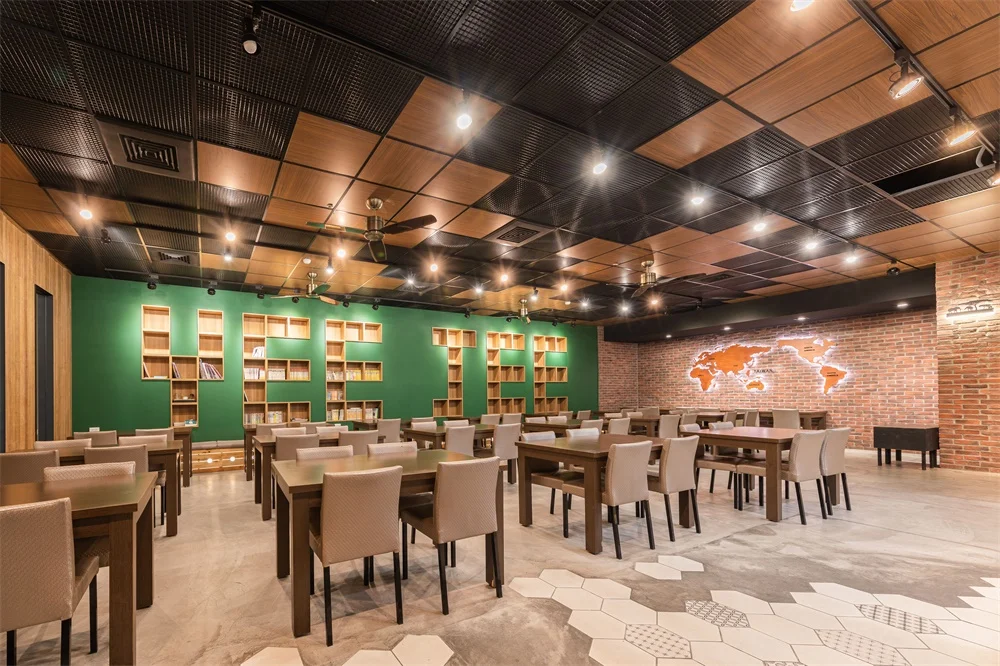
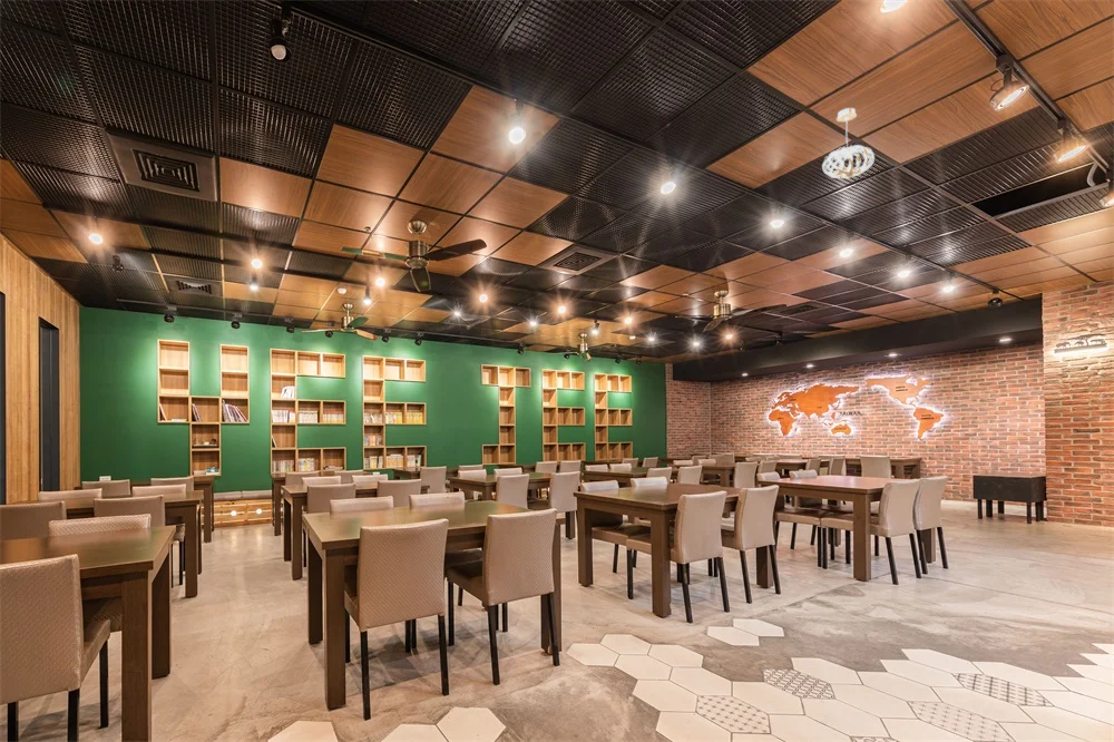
+ pendant light (847, 145)
